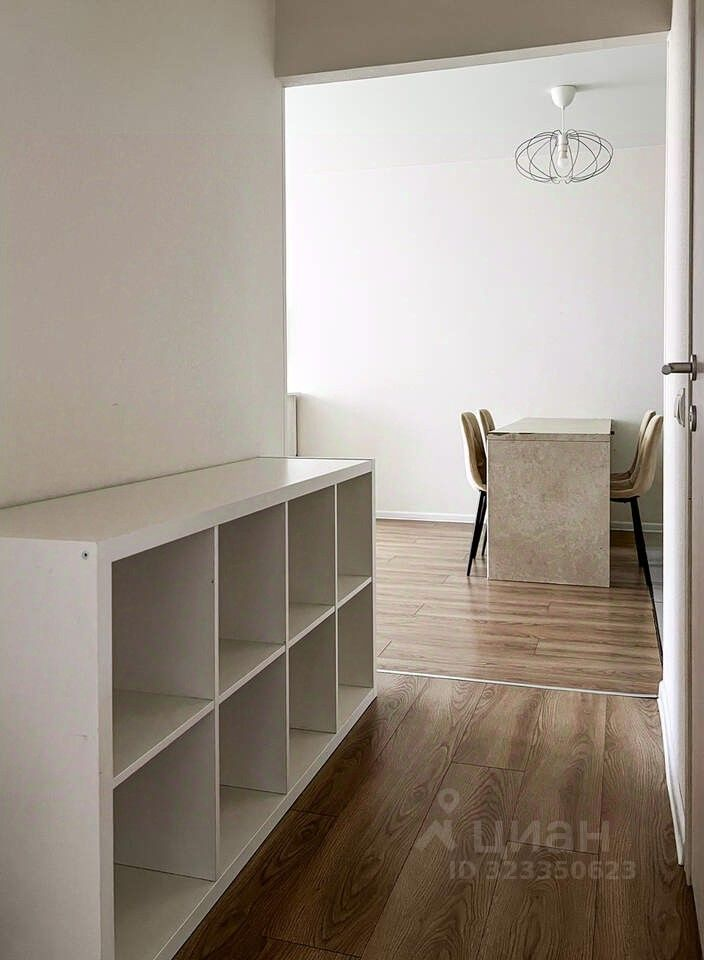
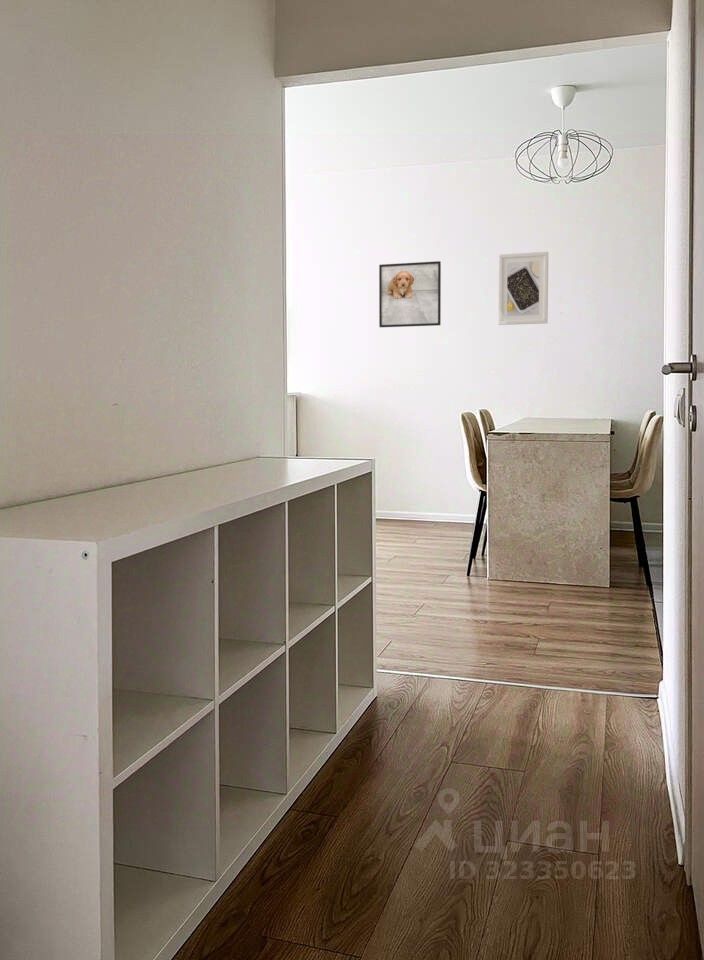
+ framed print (523, 288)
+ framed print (409, 294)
